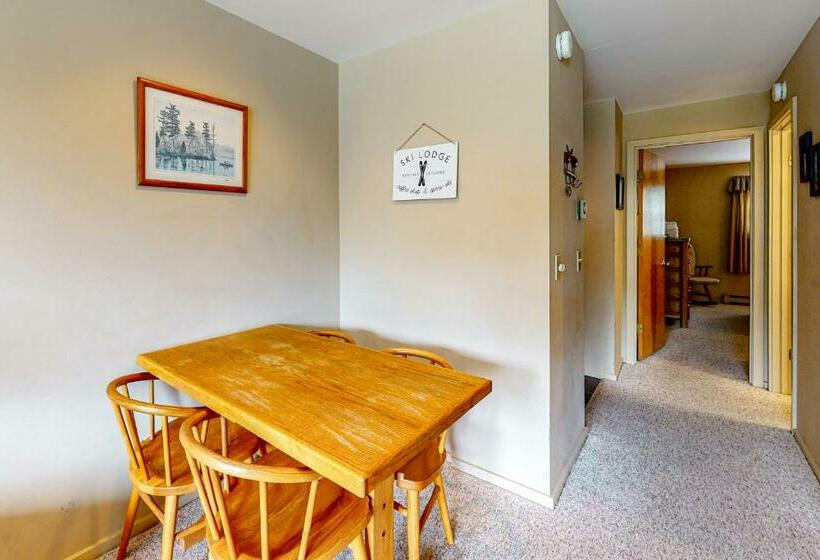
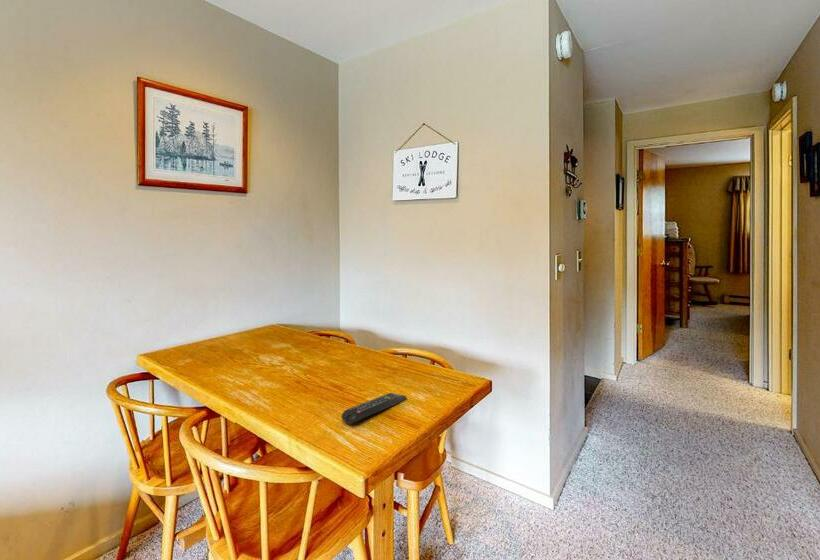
+ remote control (376, 406)
